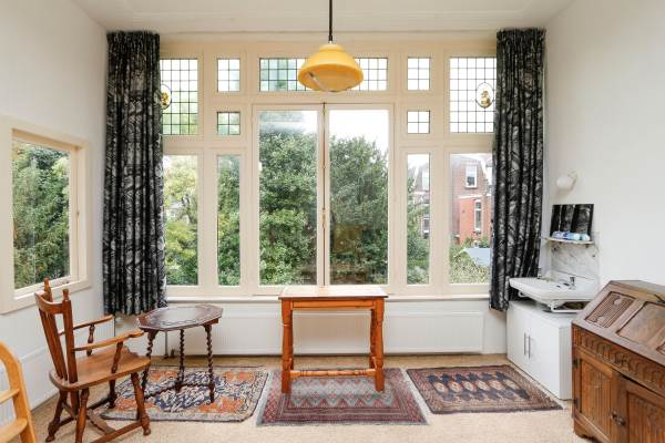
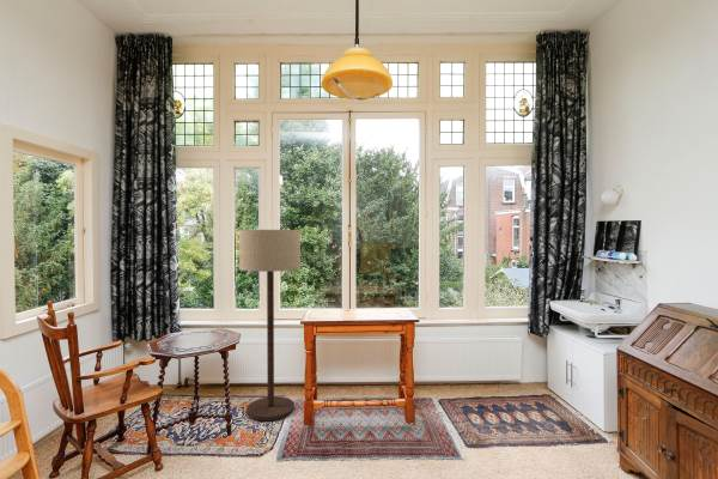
+ floor lamp (270, 320)
